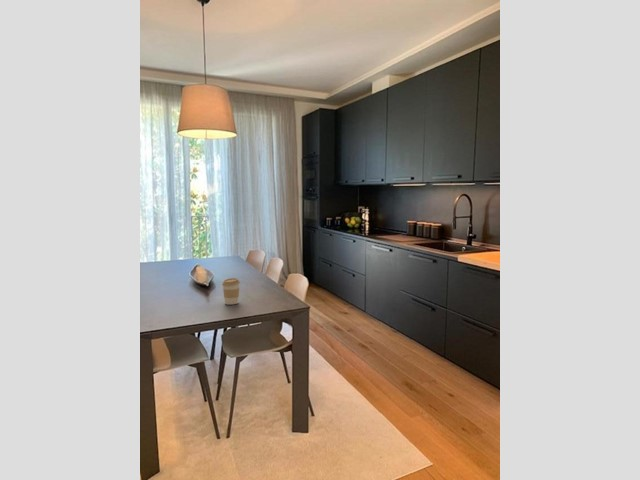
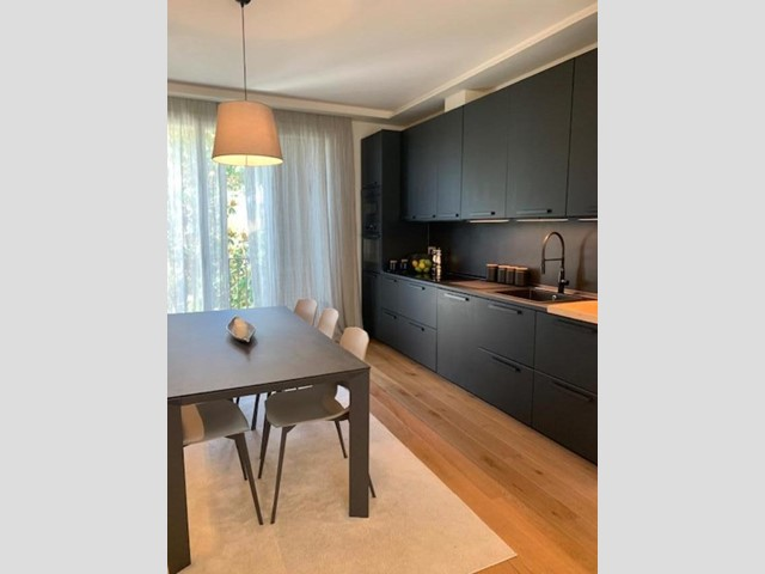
- coffee cup (231, 291)
